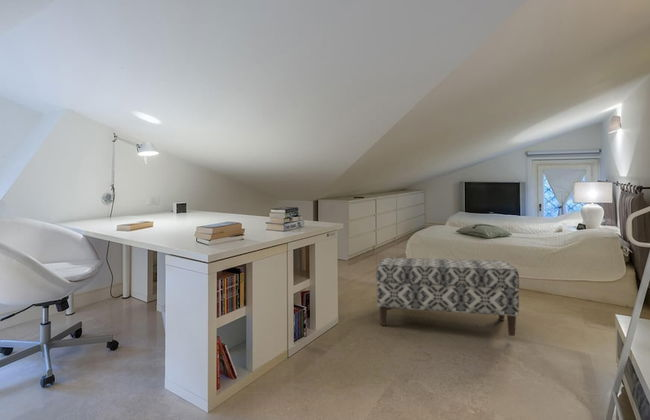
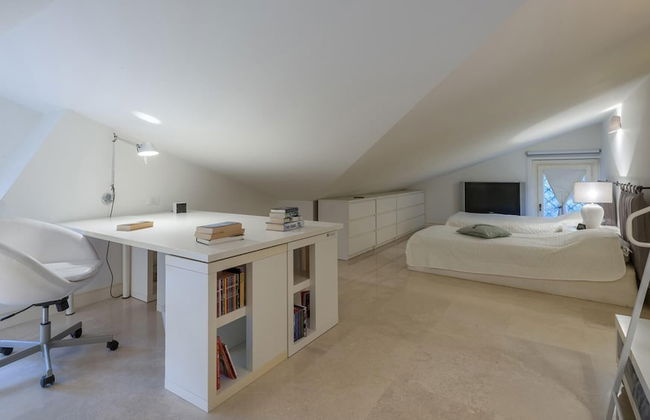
- bench (443, 292)
